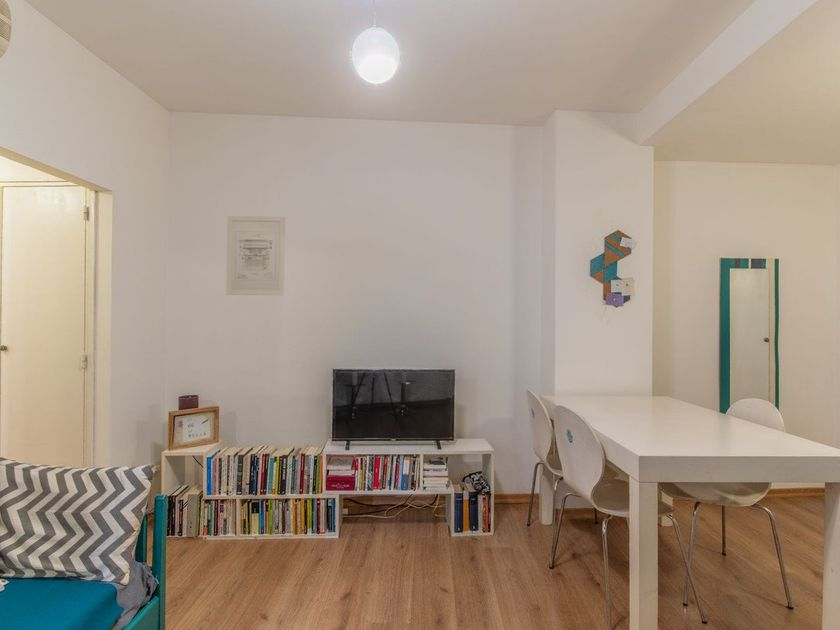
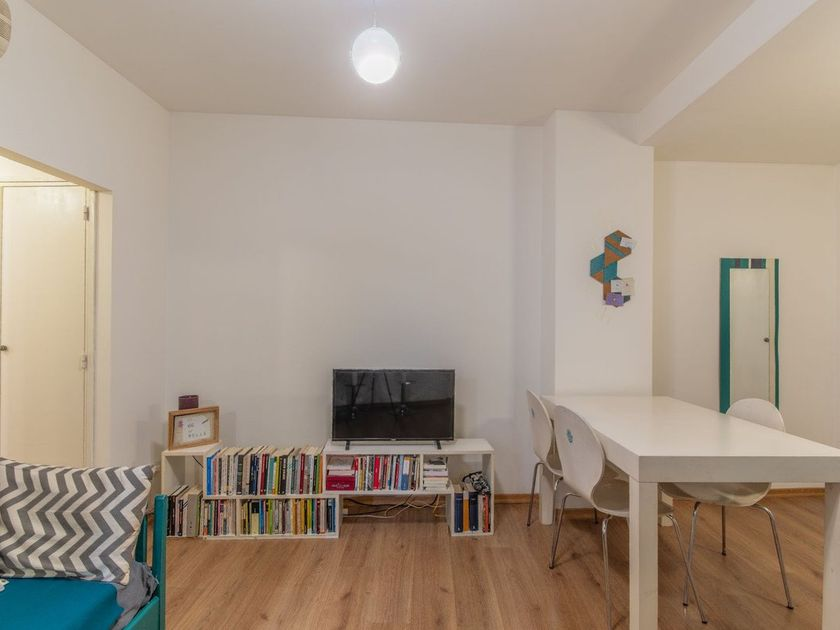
- wall art (255, 255)
